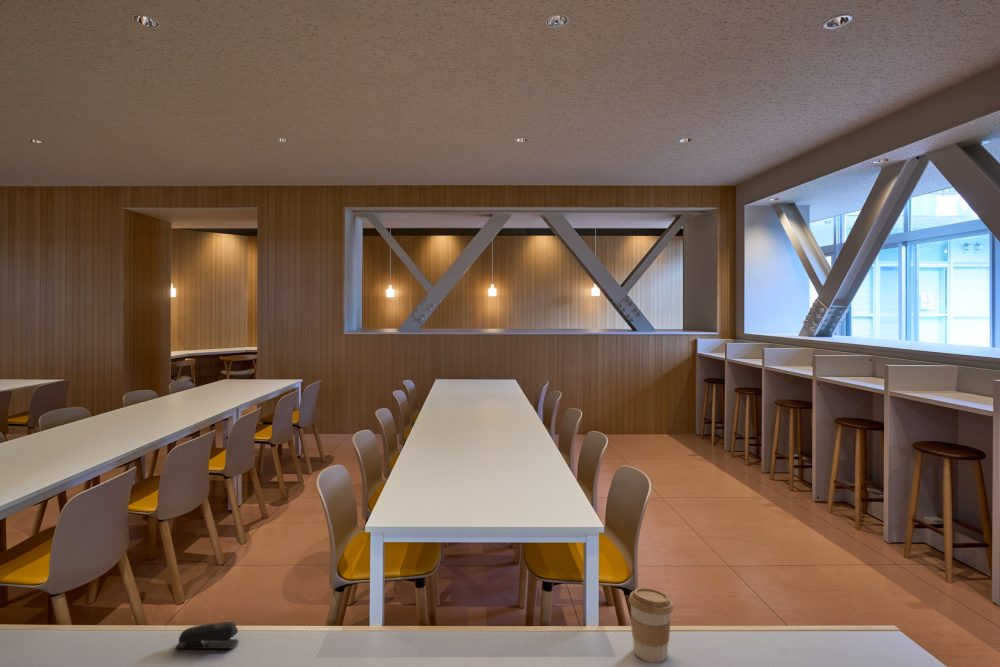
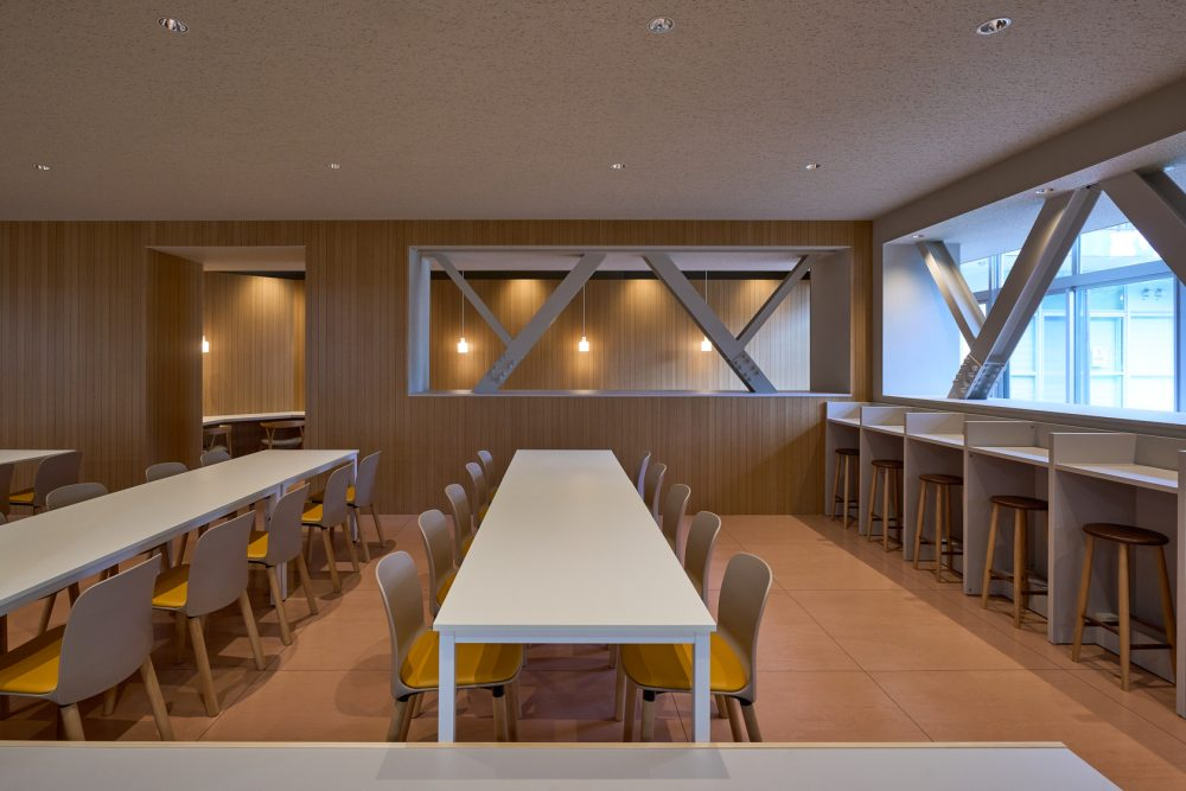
- stapler (207, 634)
- coffee cup (650, 622)
